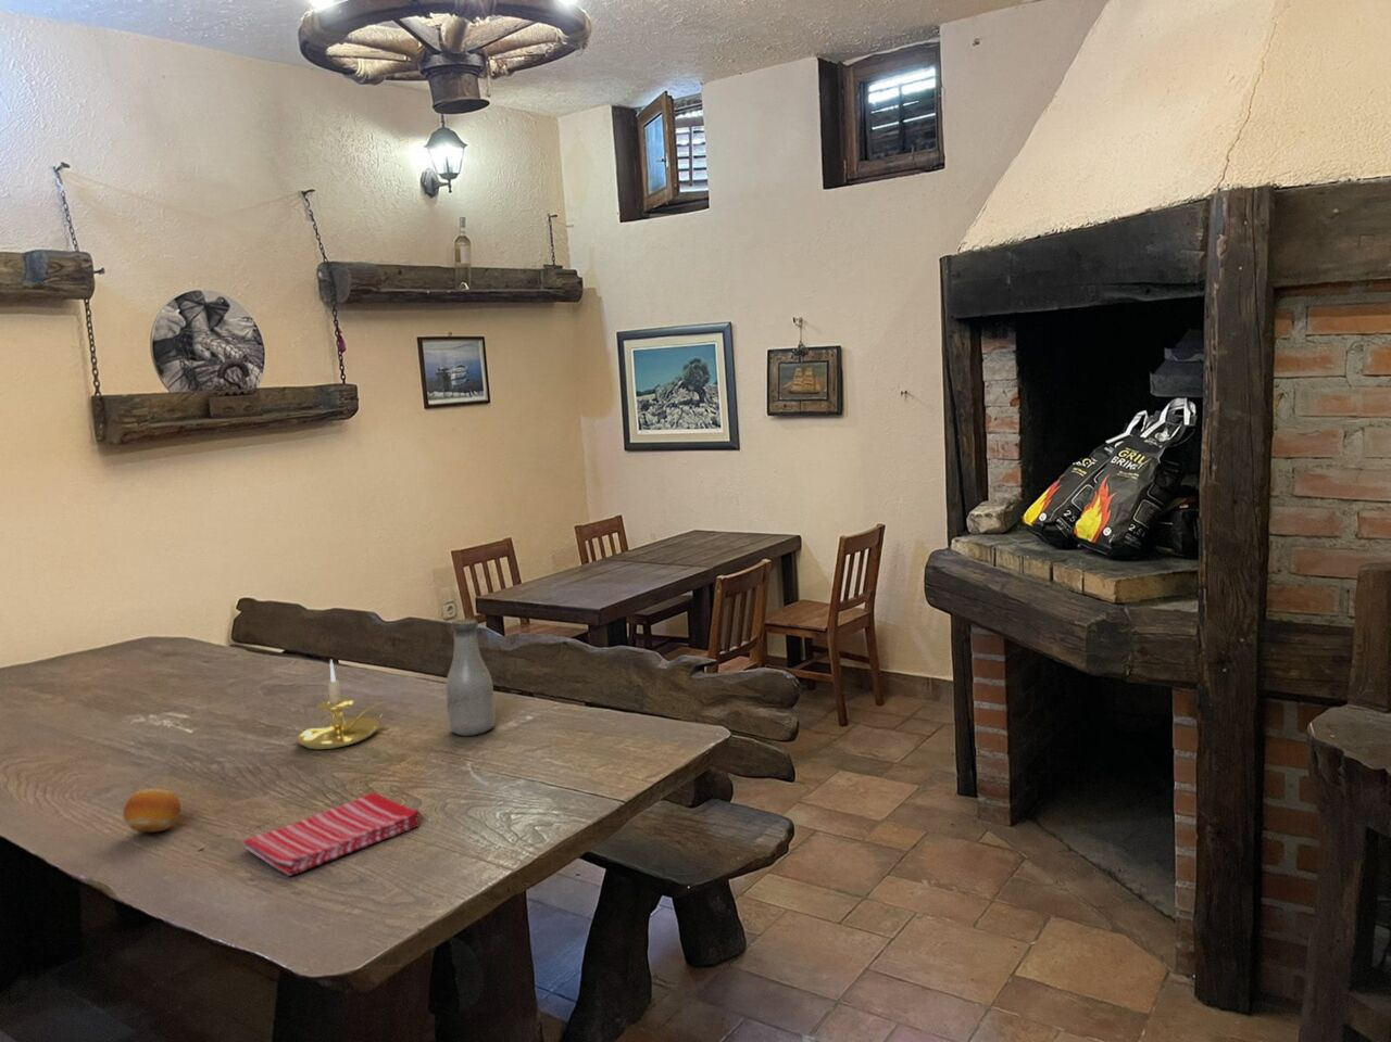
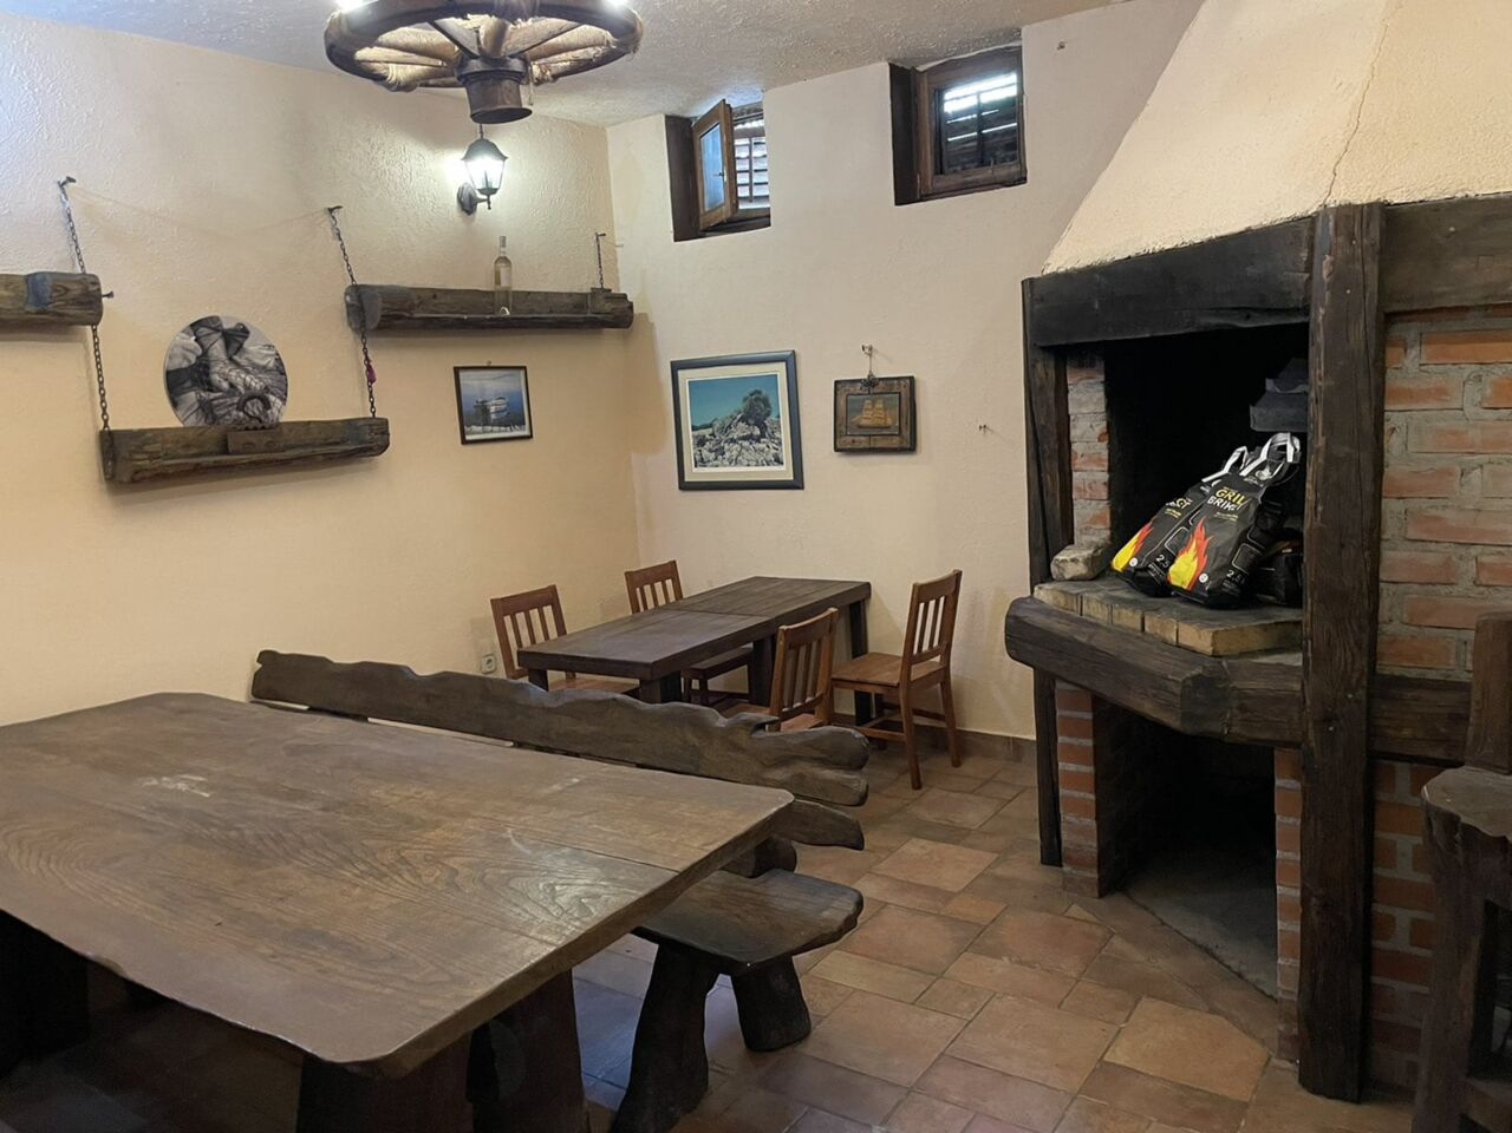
- fruit (152, 810)
- bottle (468, 675)
- dish towel (334, 830)
- candle holder (342, 698)
